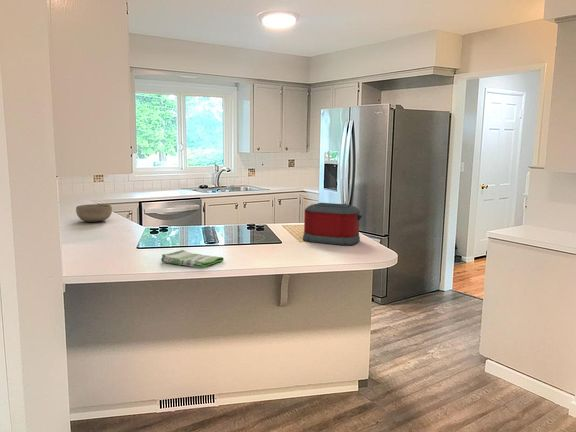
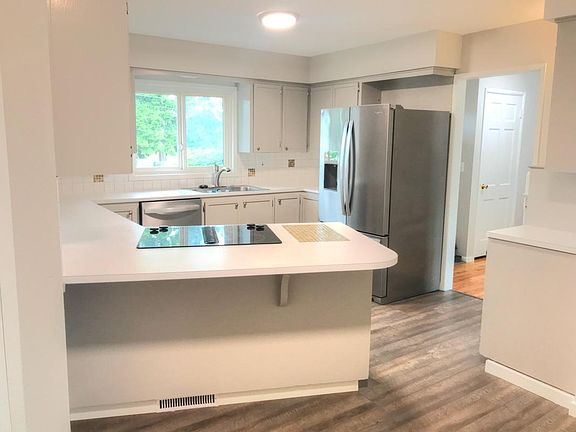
- dish towel (192, 257)
- bowl (94, 213)
- toaster (333, 222)
